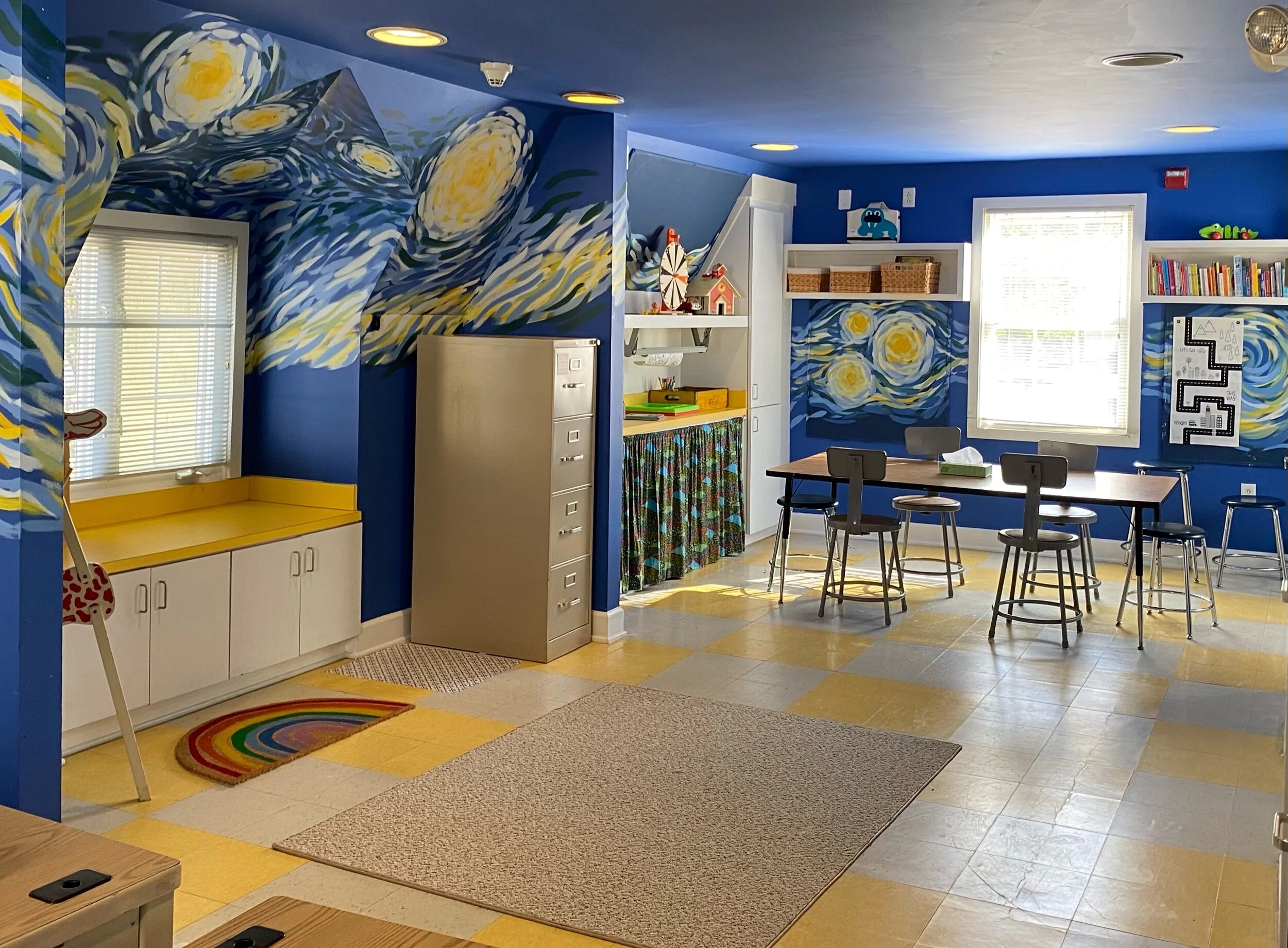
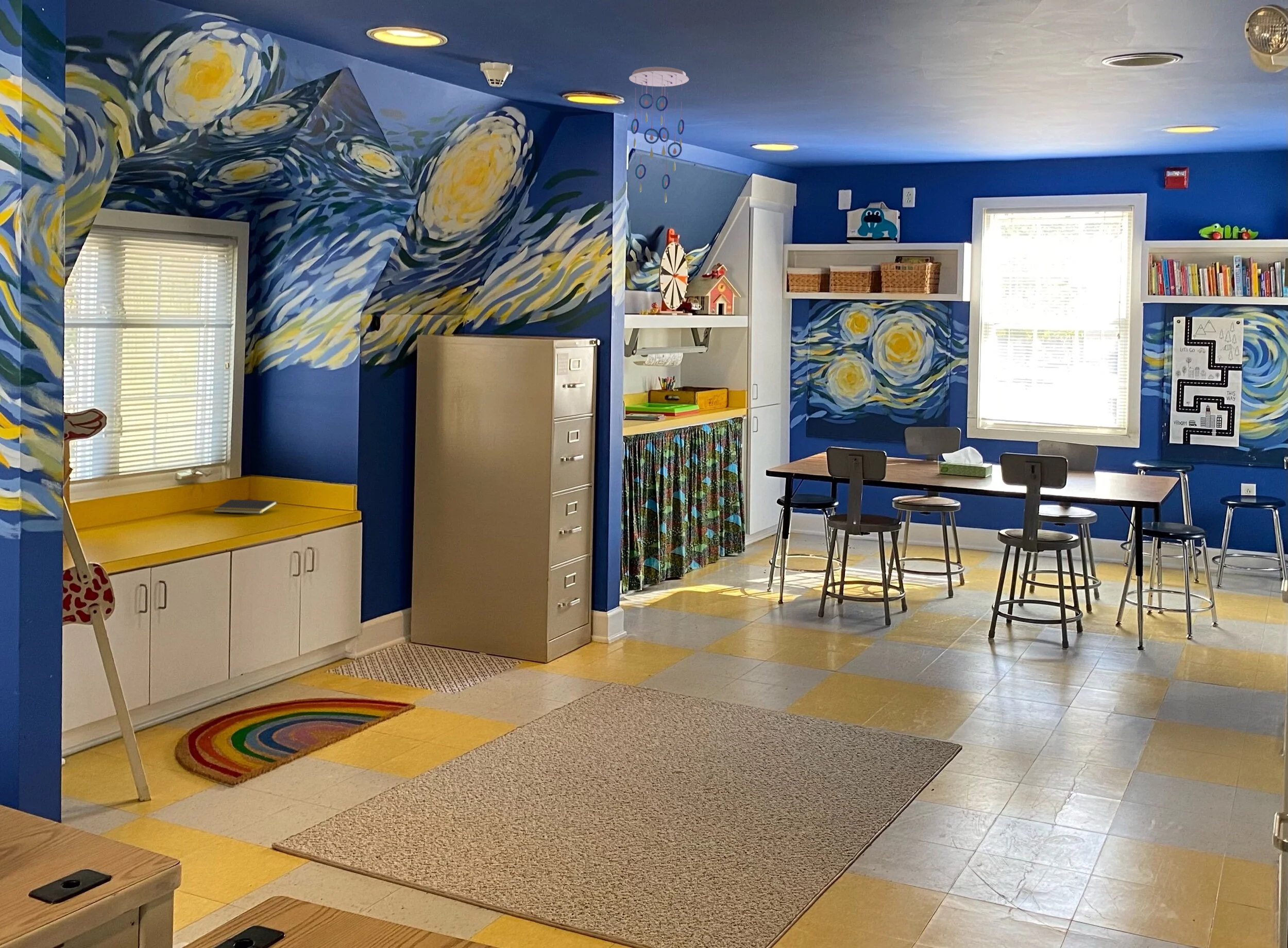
+ ceiling mobile (657, 137)
+ notepad (245, 506)
